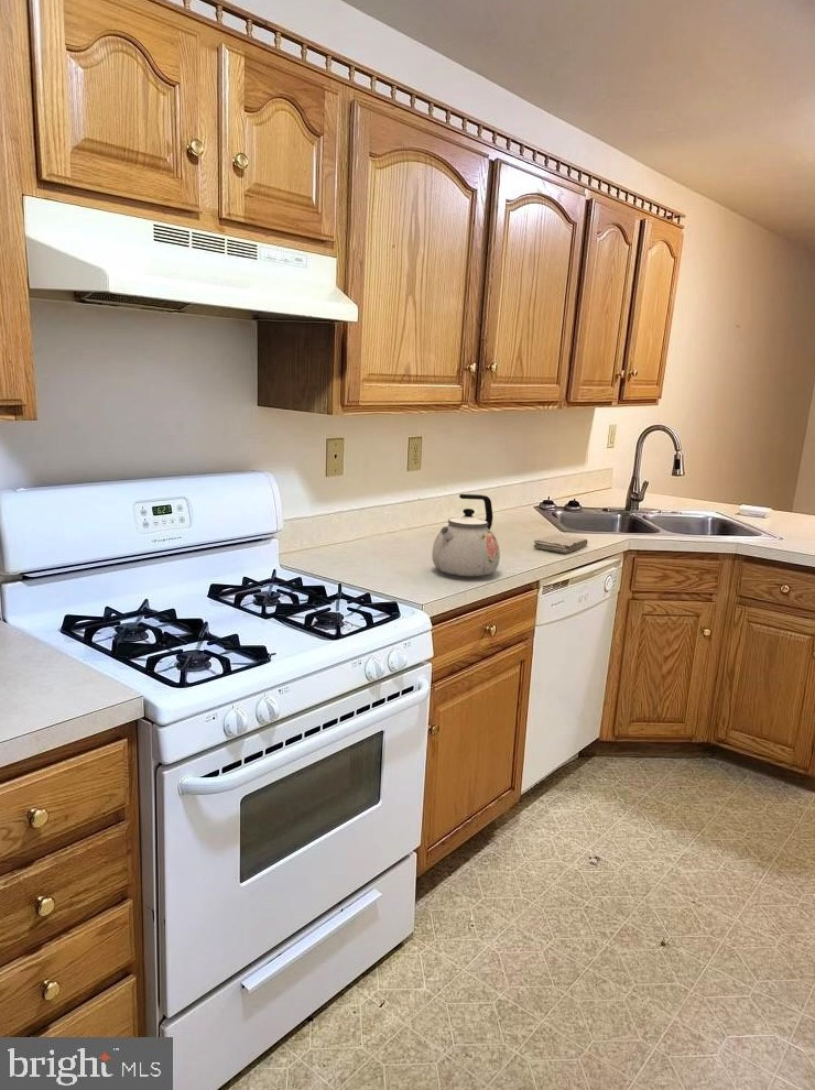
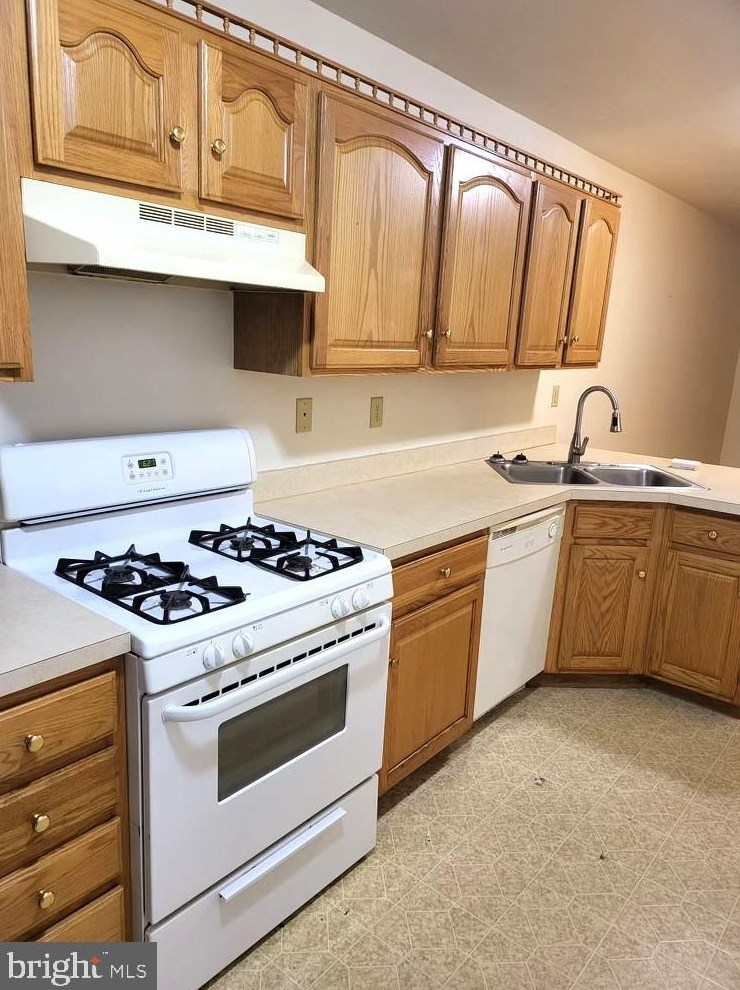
- kettle (466, 533)
- washcloth (561, 542)
